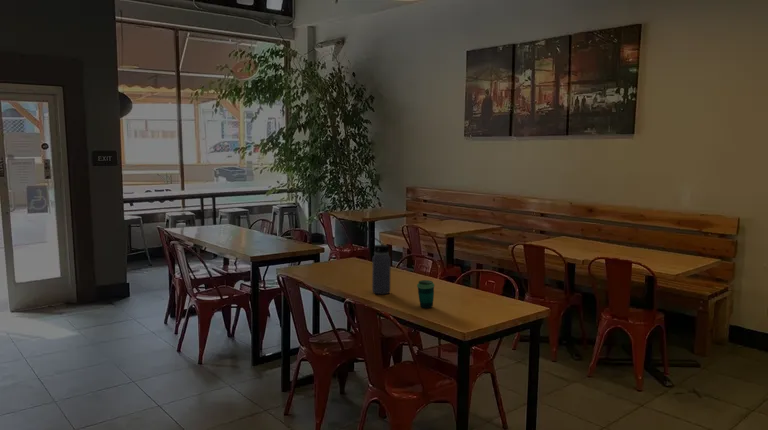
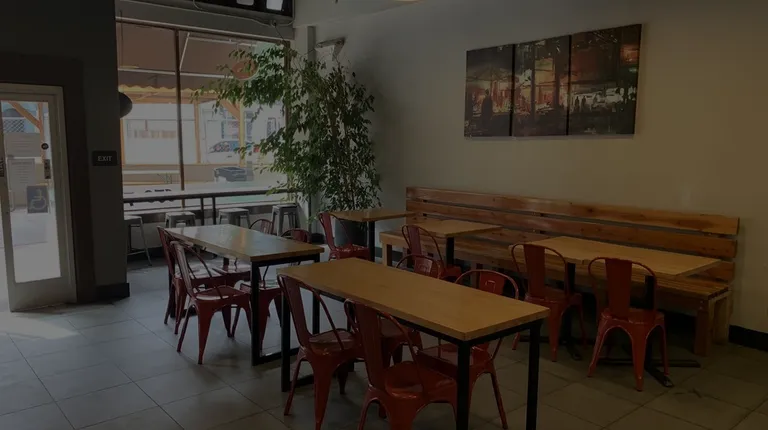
- cup (425, 294)
- water bottle (380, 265)
